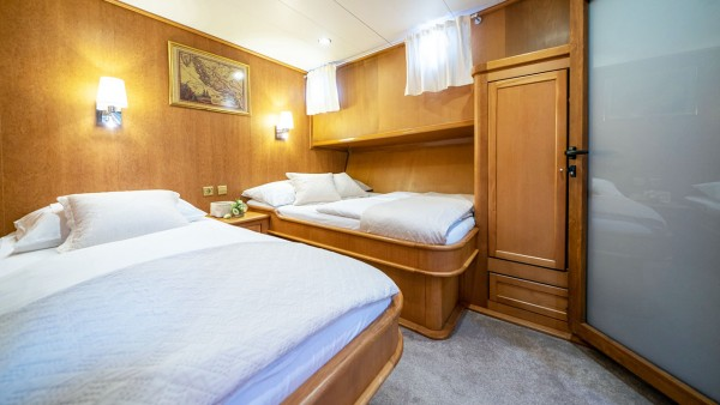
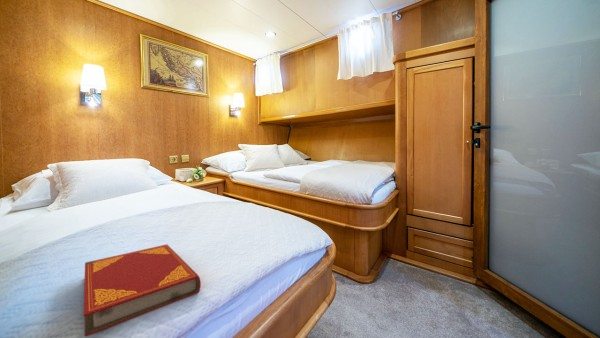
+ hardback book (139, 276)
